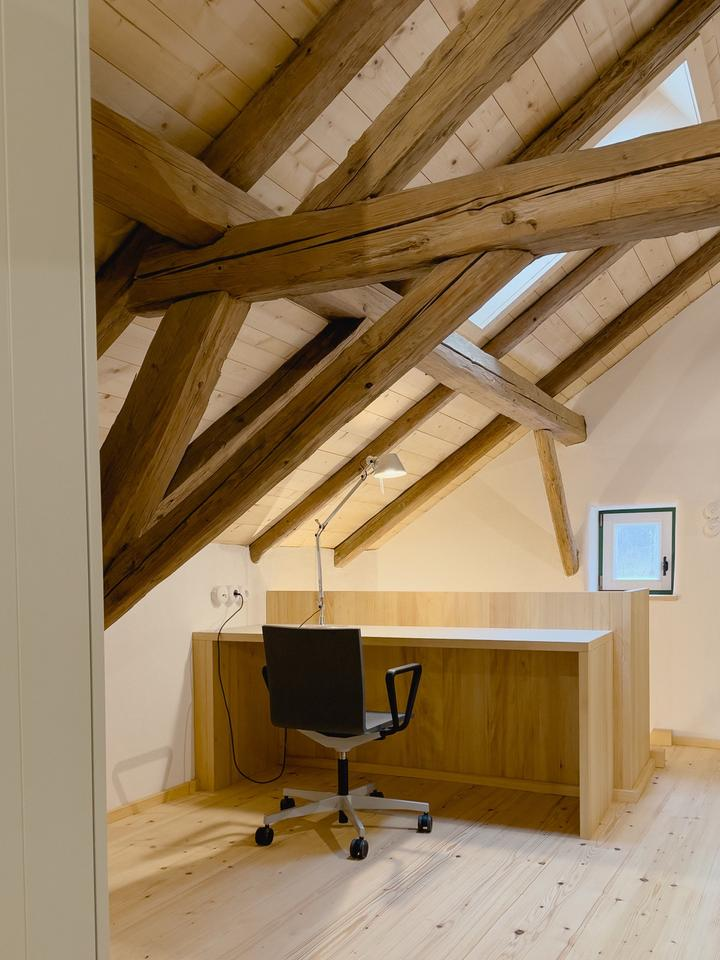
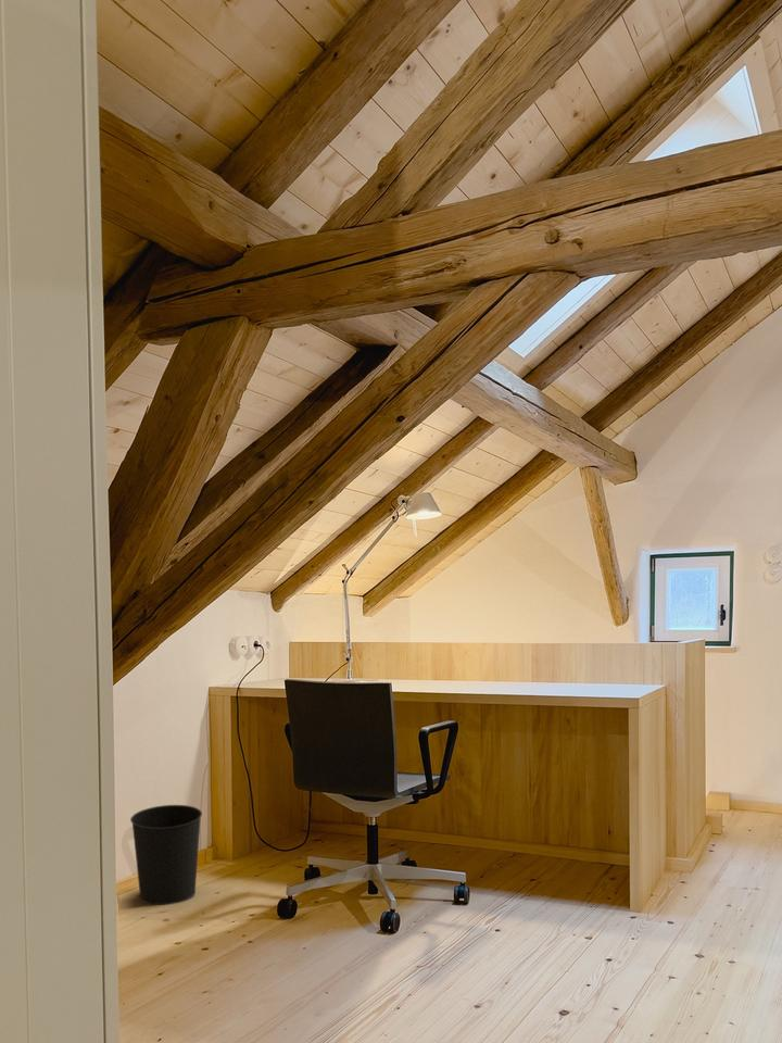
+ wastebasket (166, 855)
